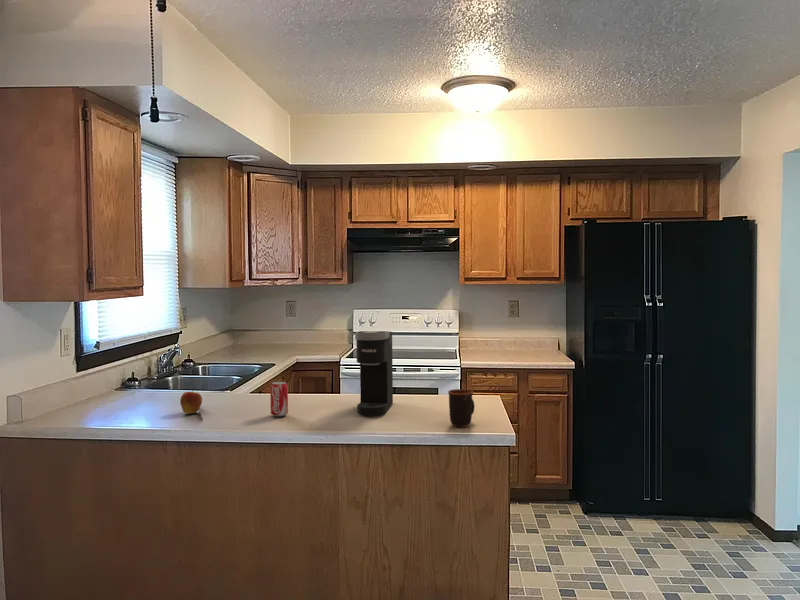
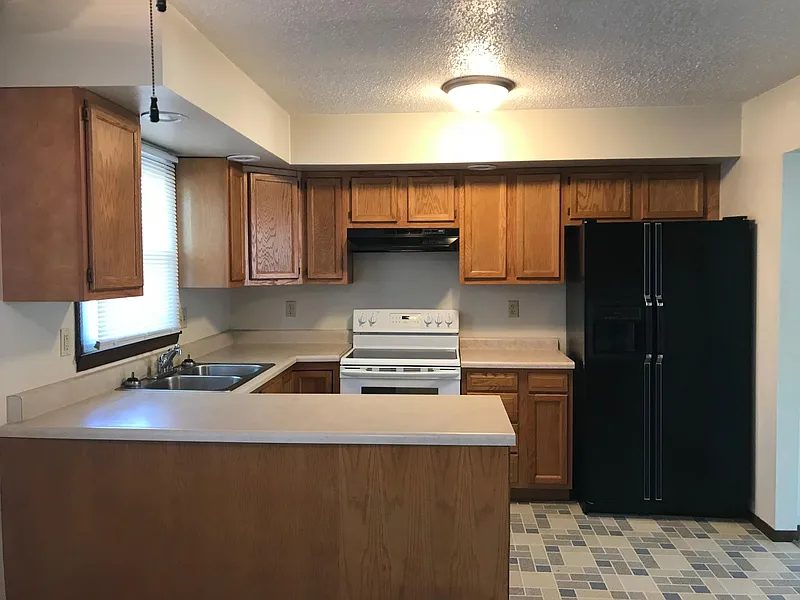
- apple (191, 400)
- mug (463, 407)
- beverage can (279, 399)
- coffee maker (375, 369)
